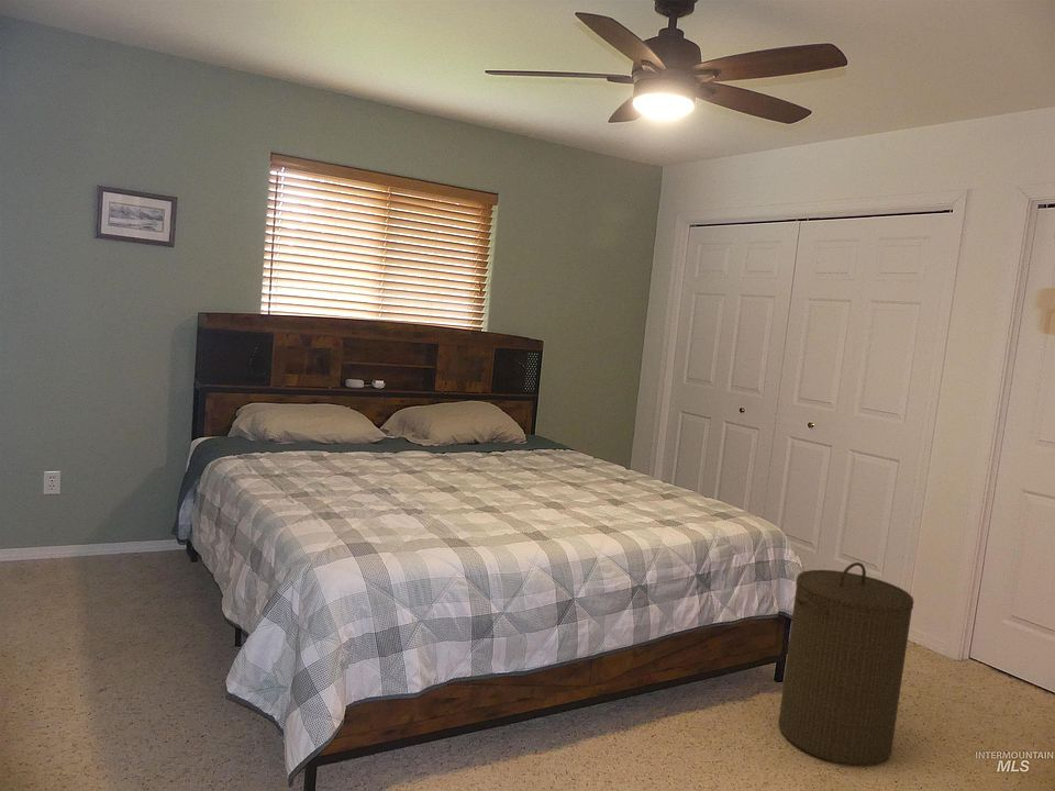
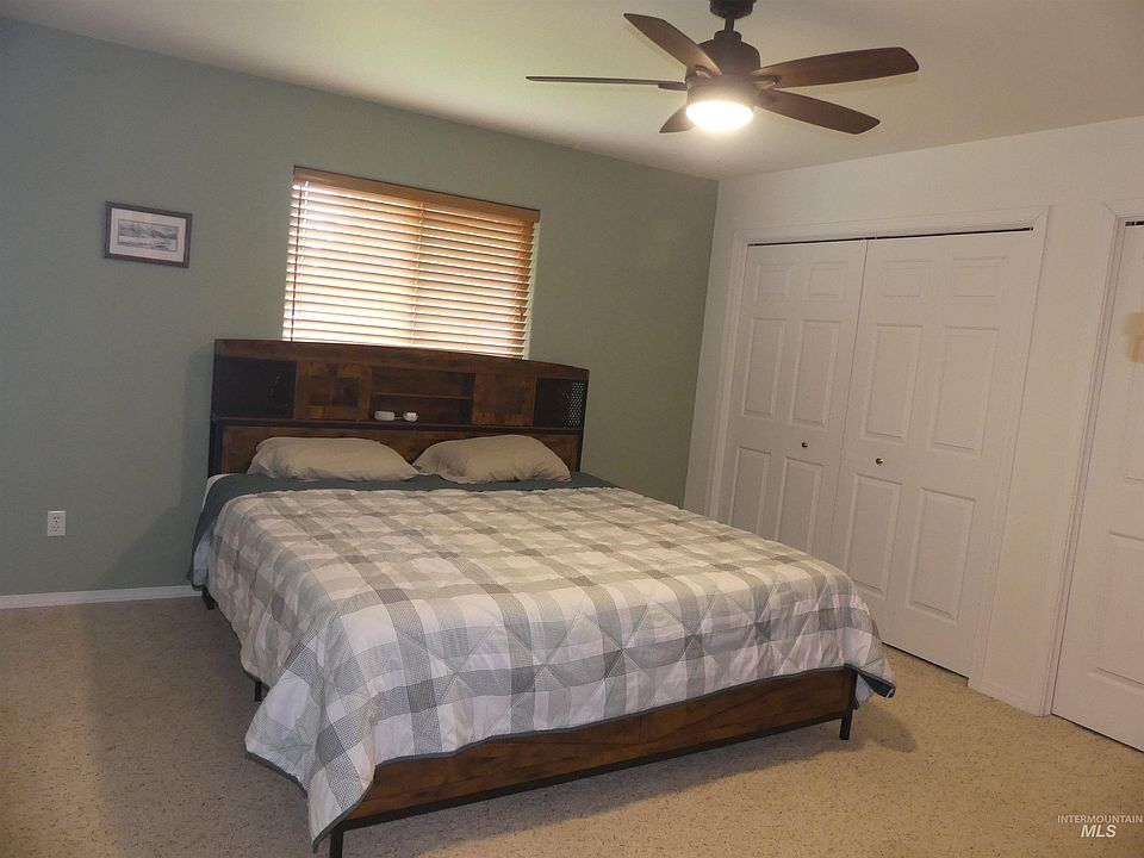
- laundry hamper (845, 650)
